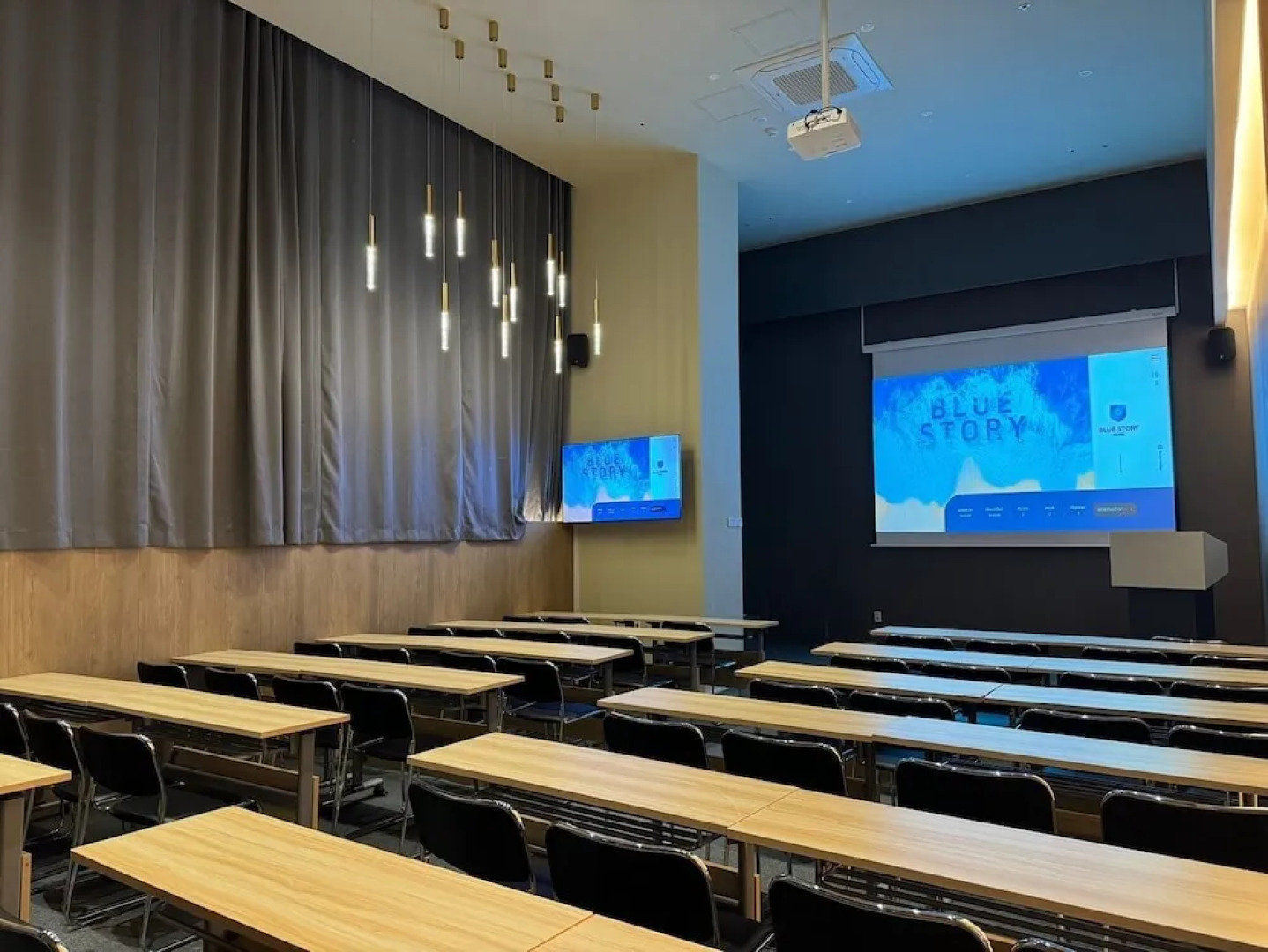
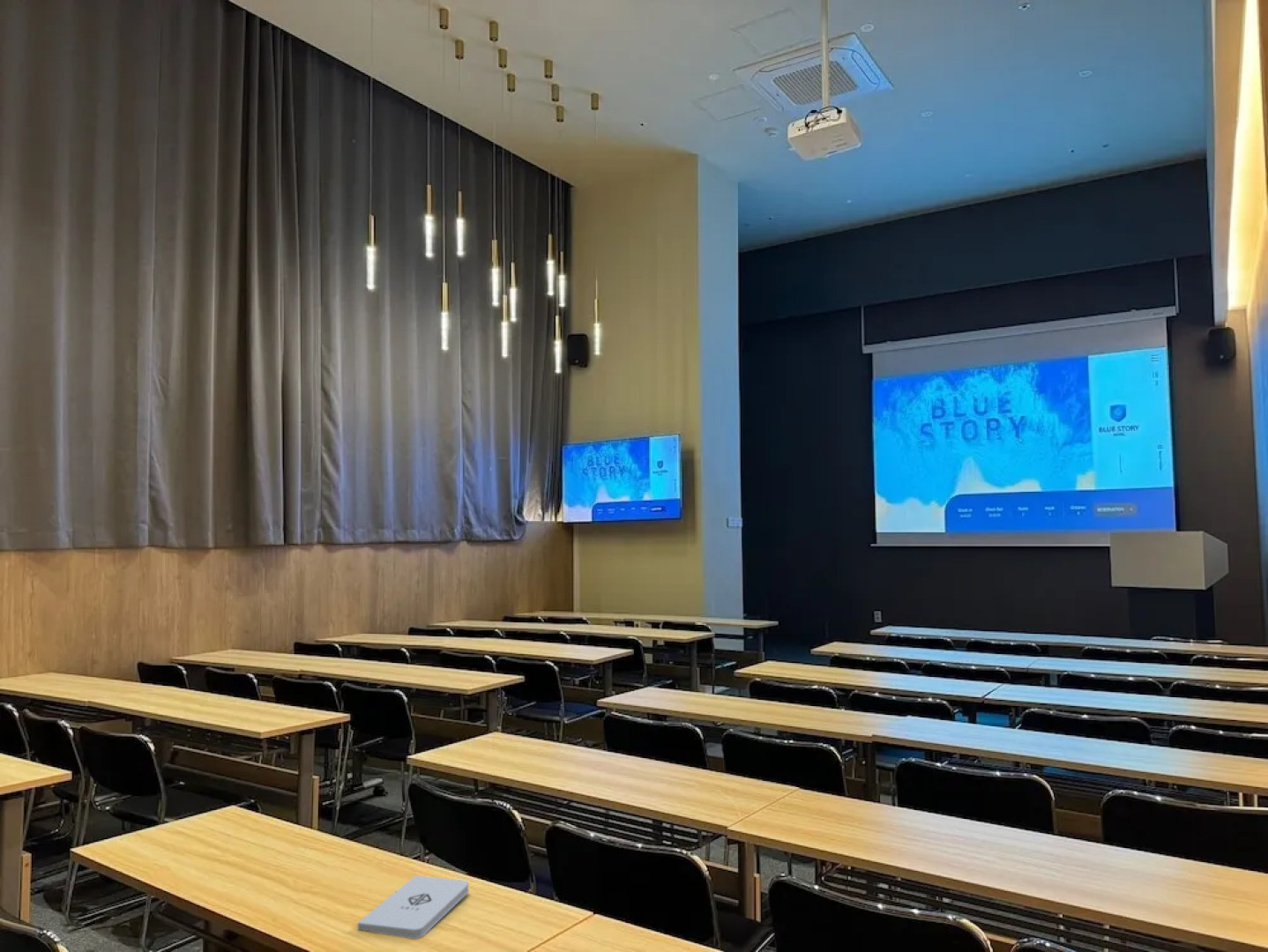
+ notepad (417, 905)
